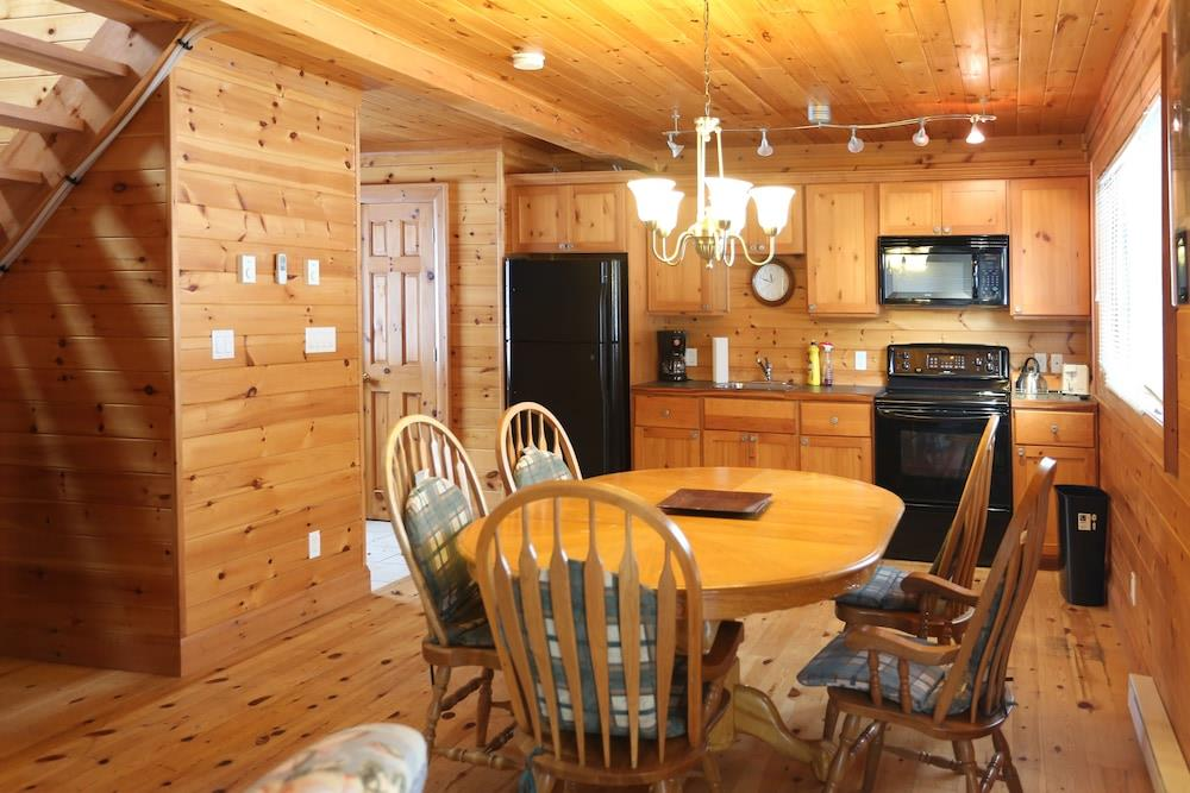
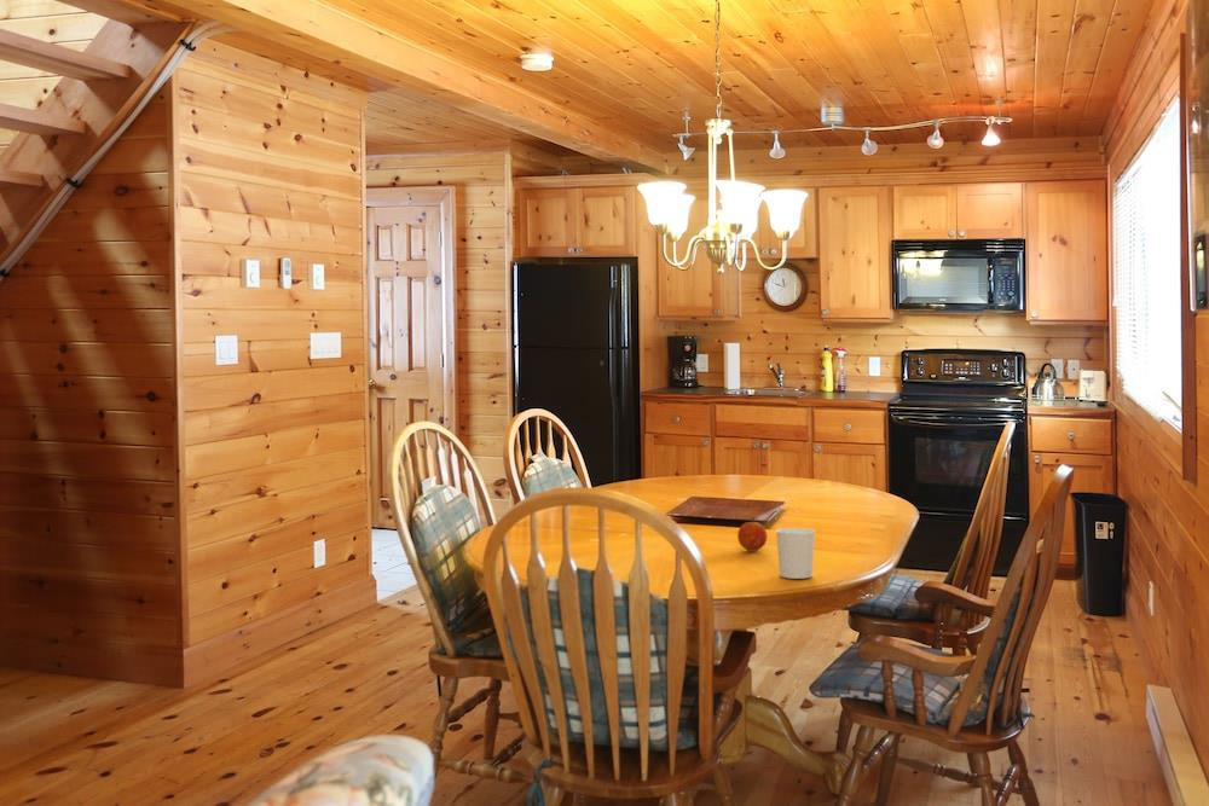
+ fruit (752, 534)
+ cup (796, 552)
